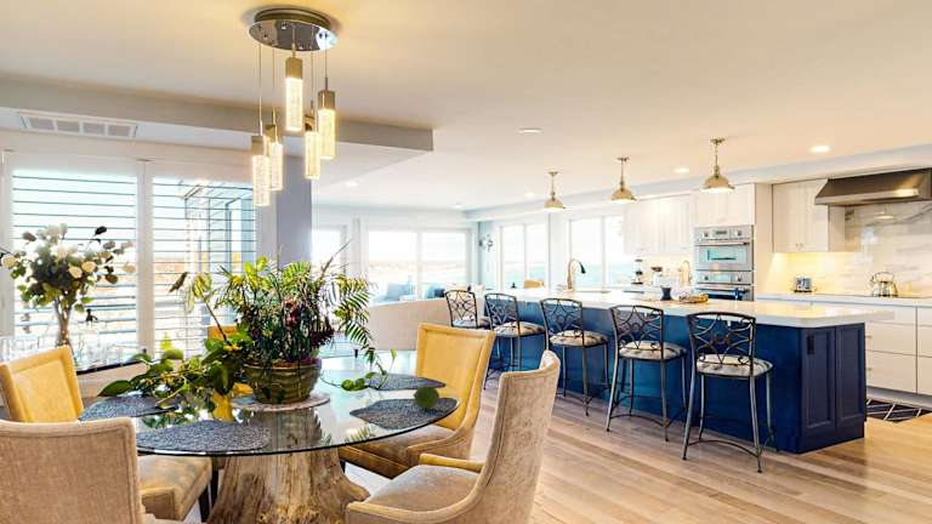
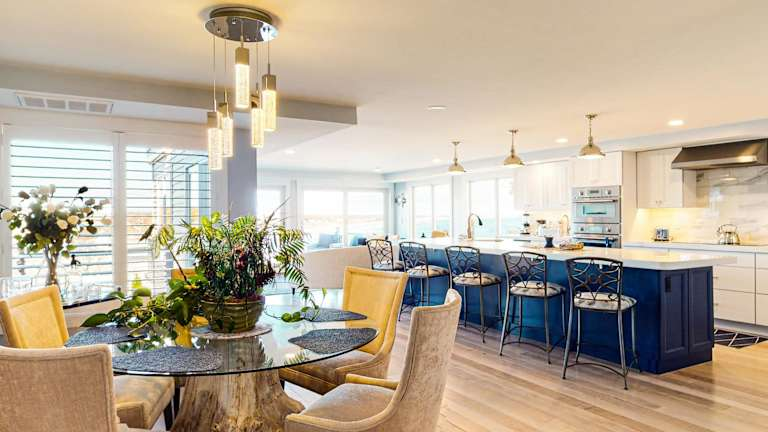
- fruit (426, 397)
